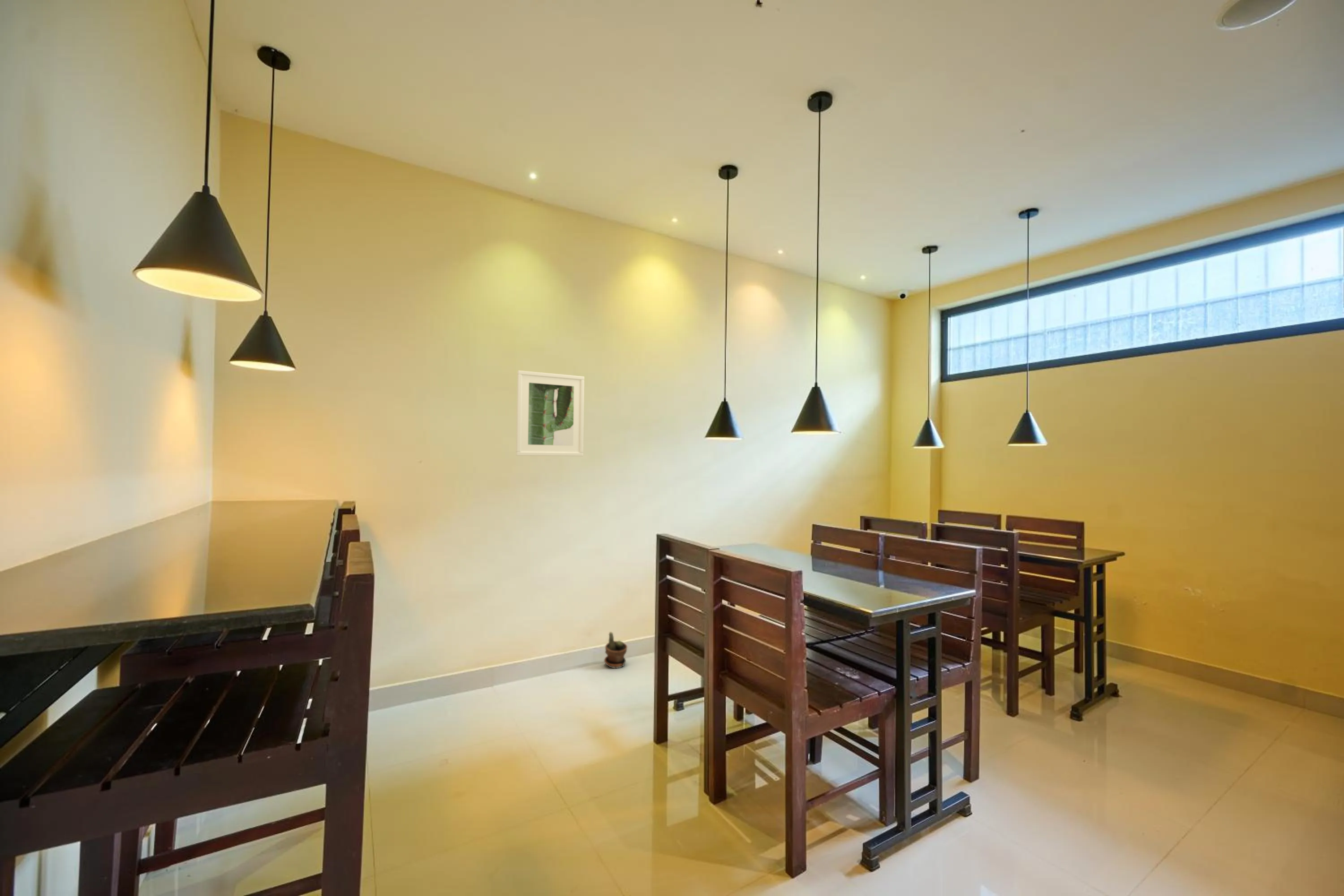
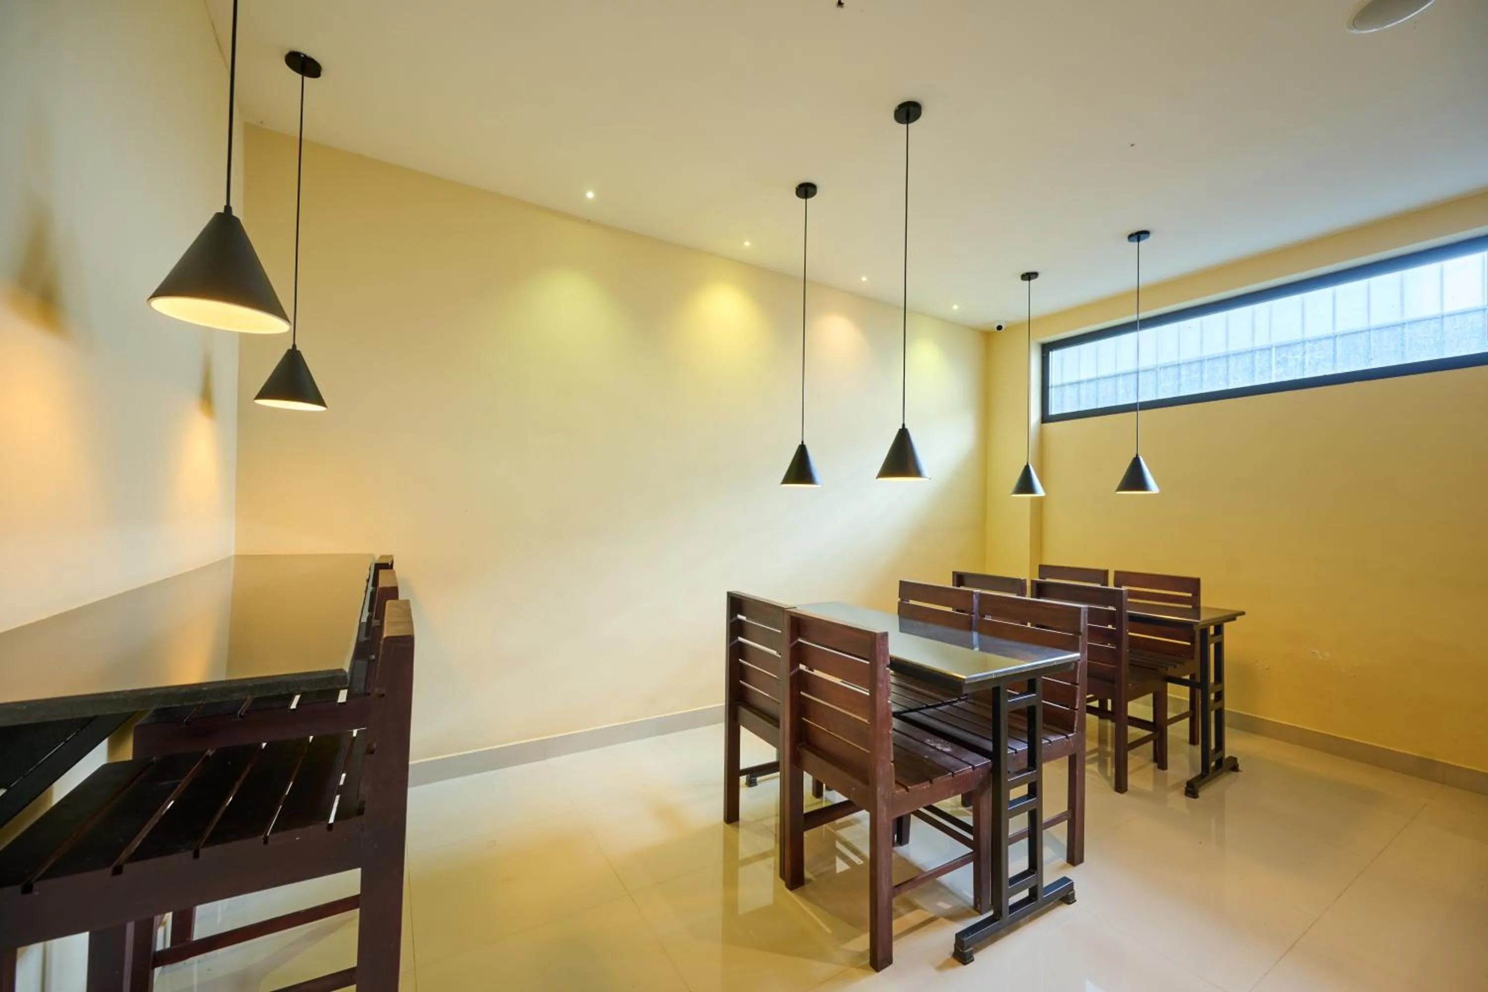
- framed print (551, 414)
- potted plant (616, 647)
